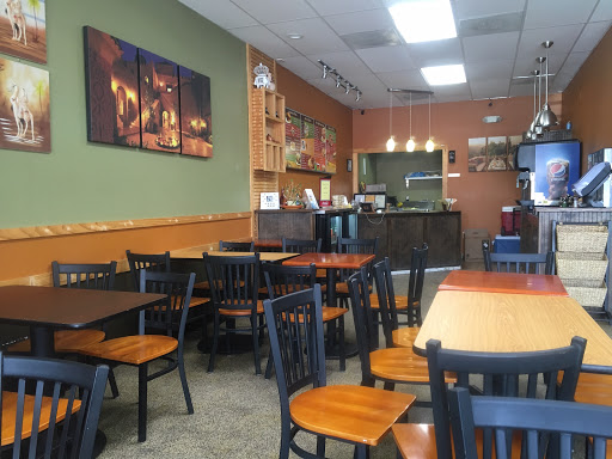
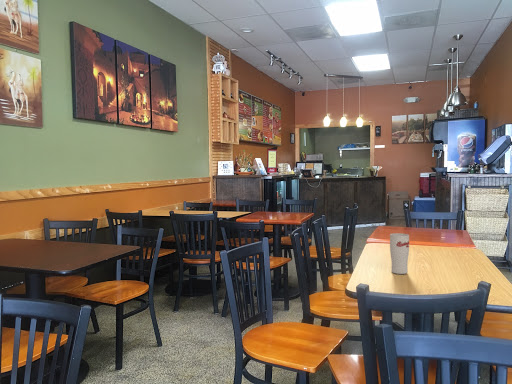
+ cup (399, 253)
